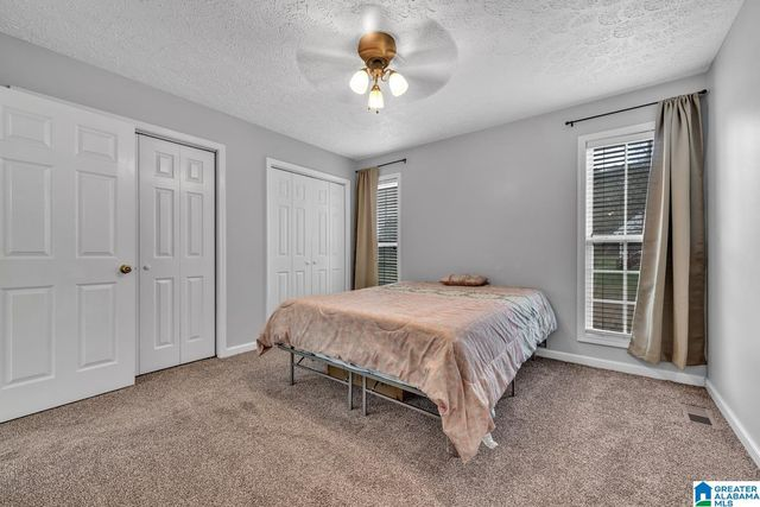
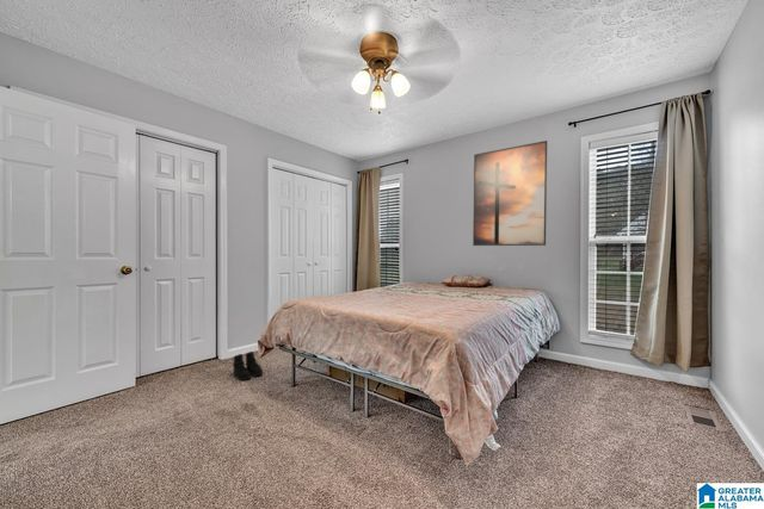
+ boots (247, 364)
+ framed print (507, 197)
